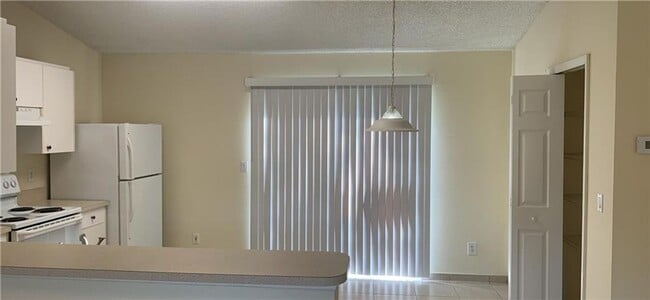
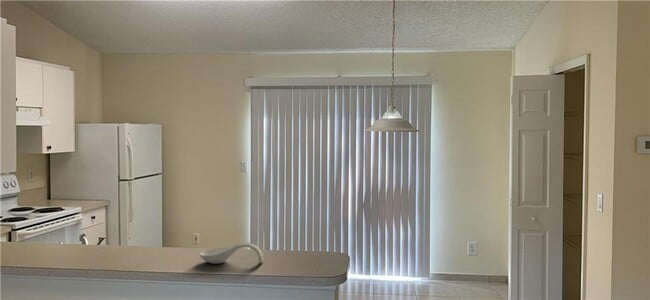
+ spoon rest (231, 252)
